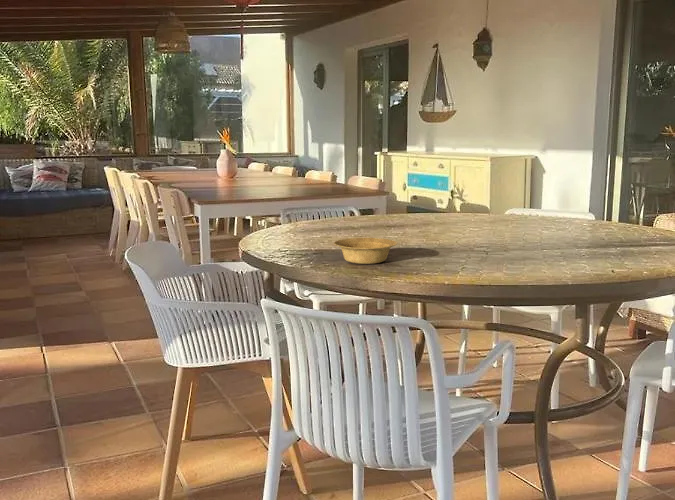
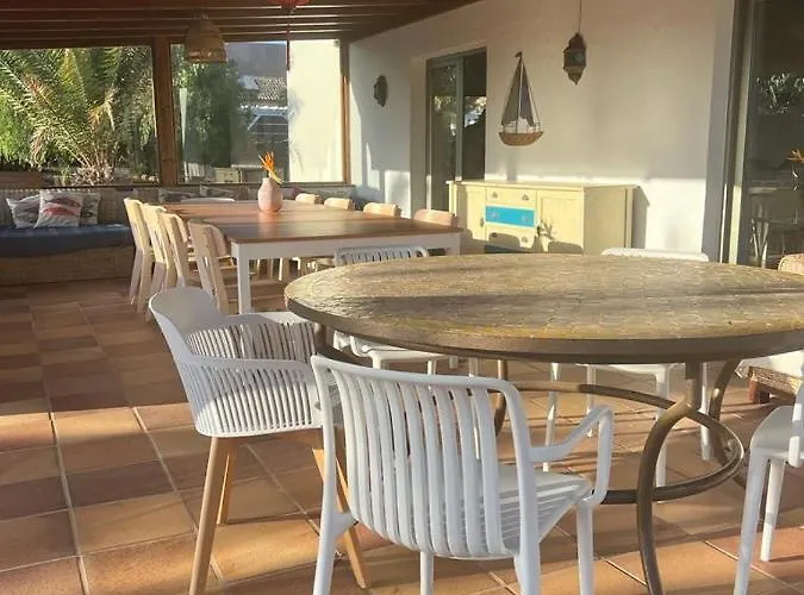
- bowl (365, 251)
